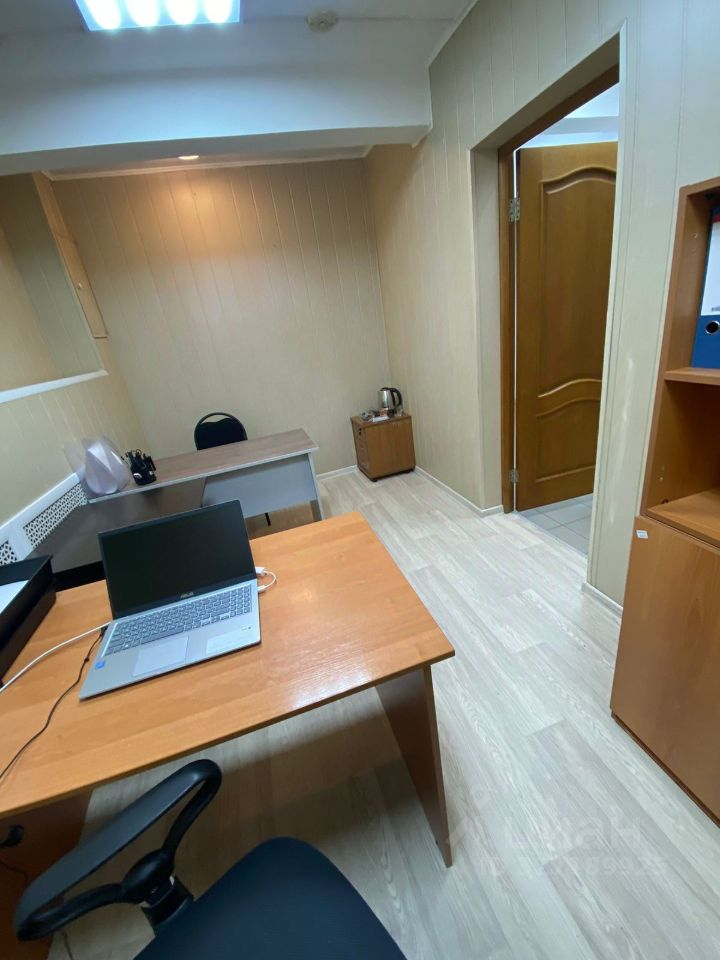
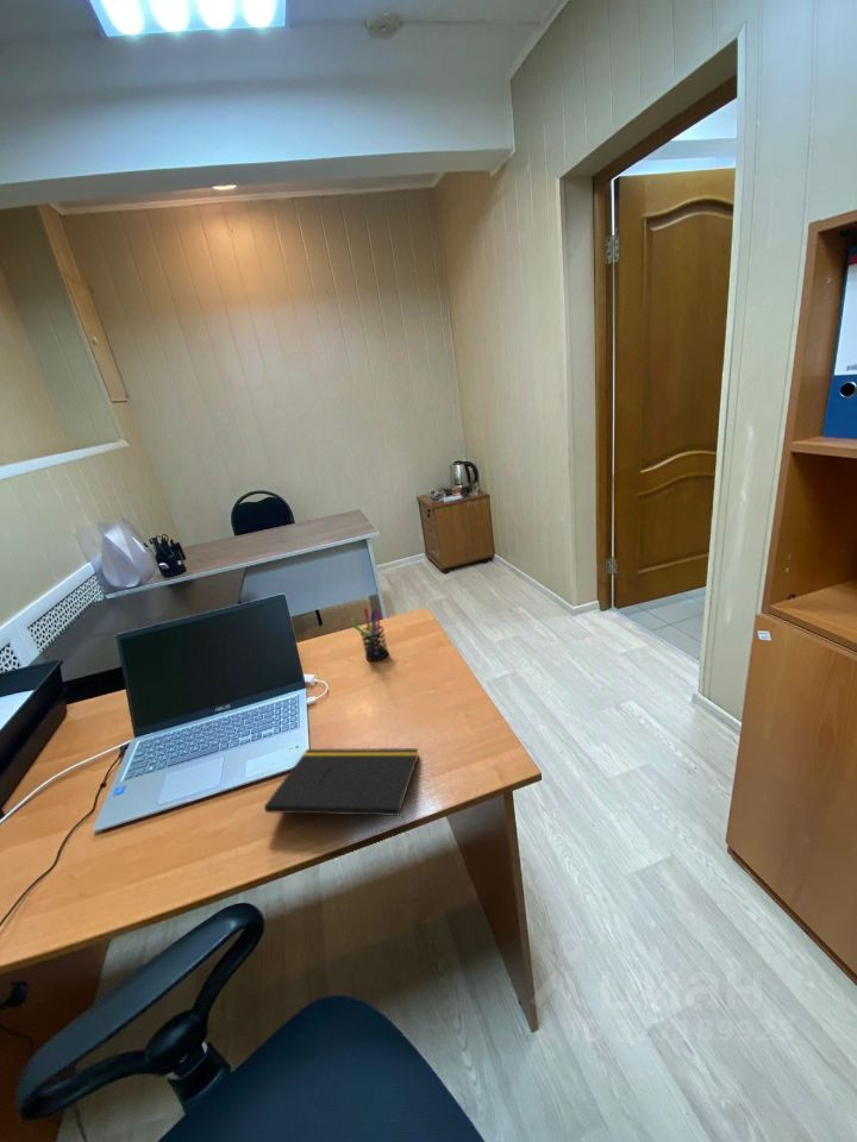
+ notepad (346, 778)
+ pen holder (369, 634)
